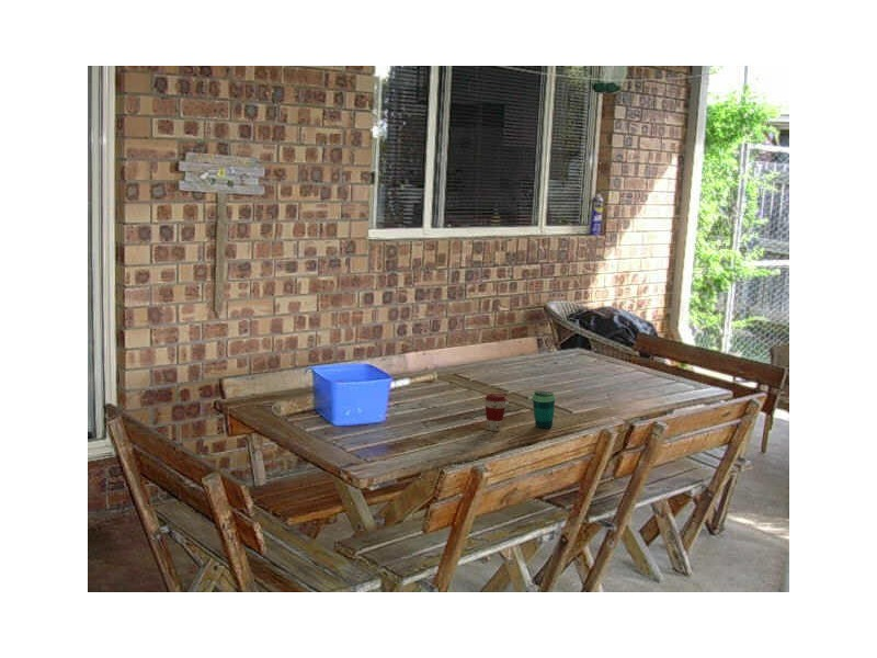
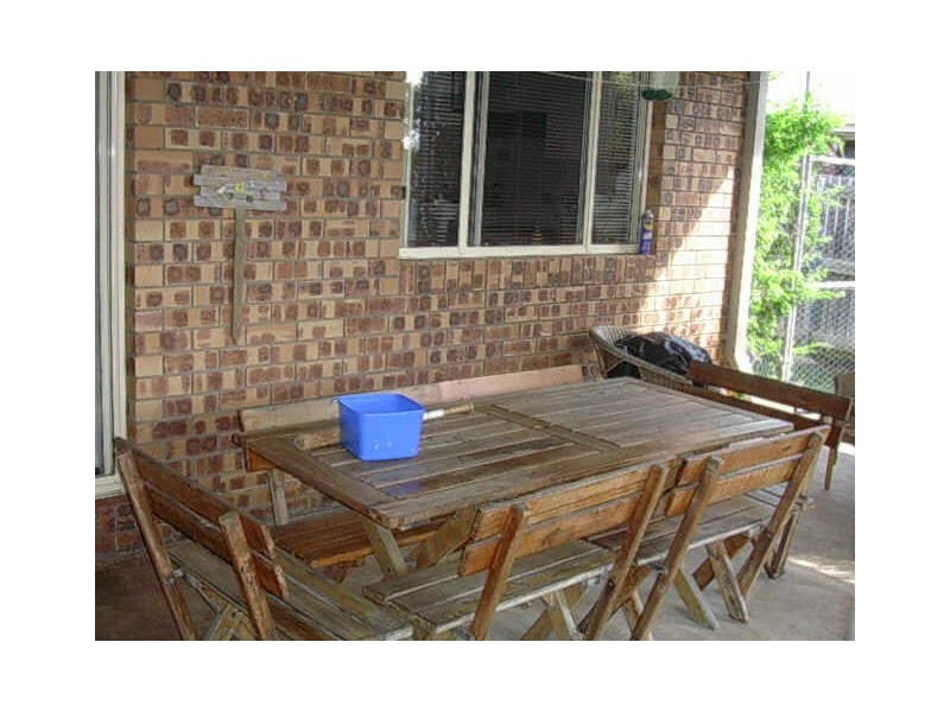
- coffee cup (494, 411)
- cup (543, 409)
